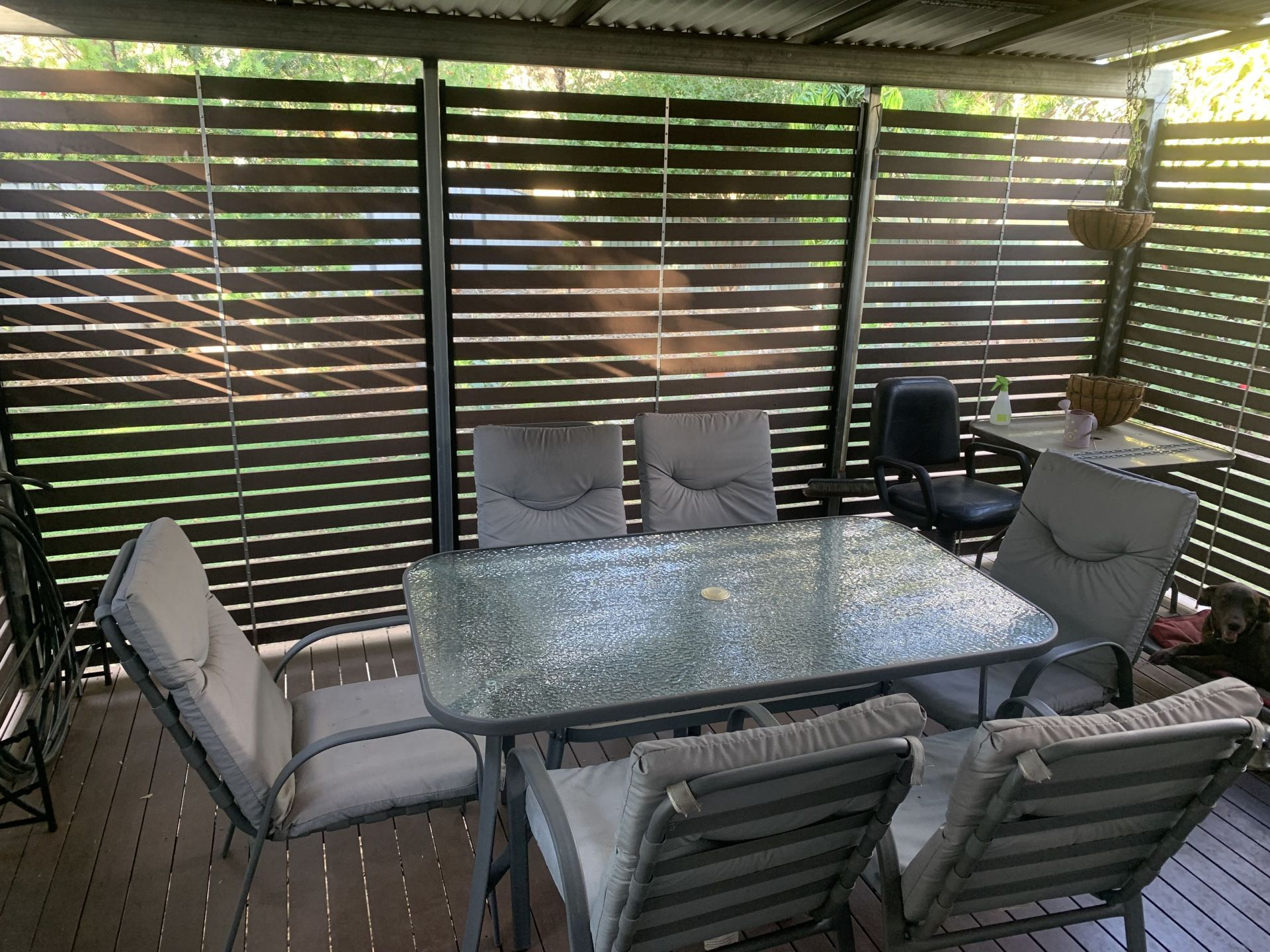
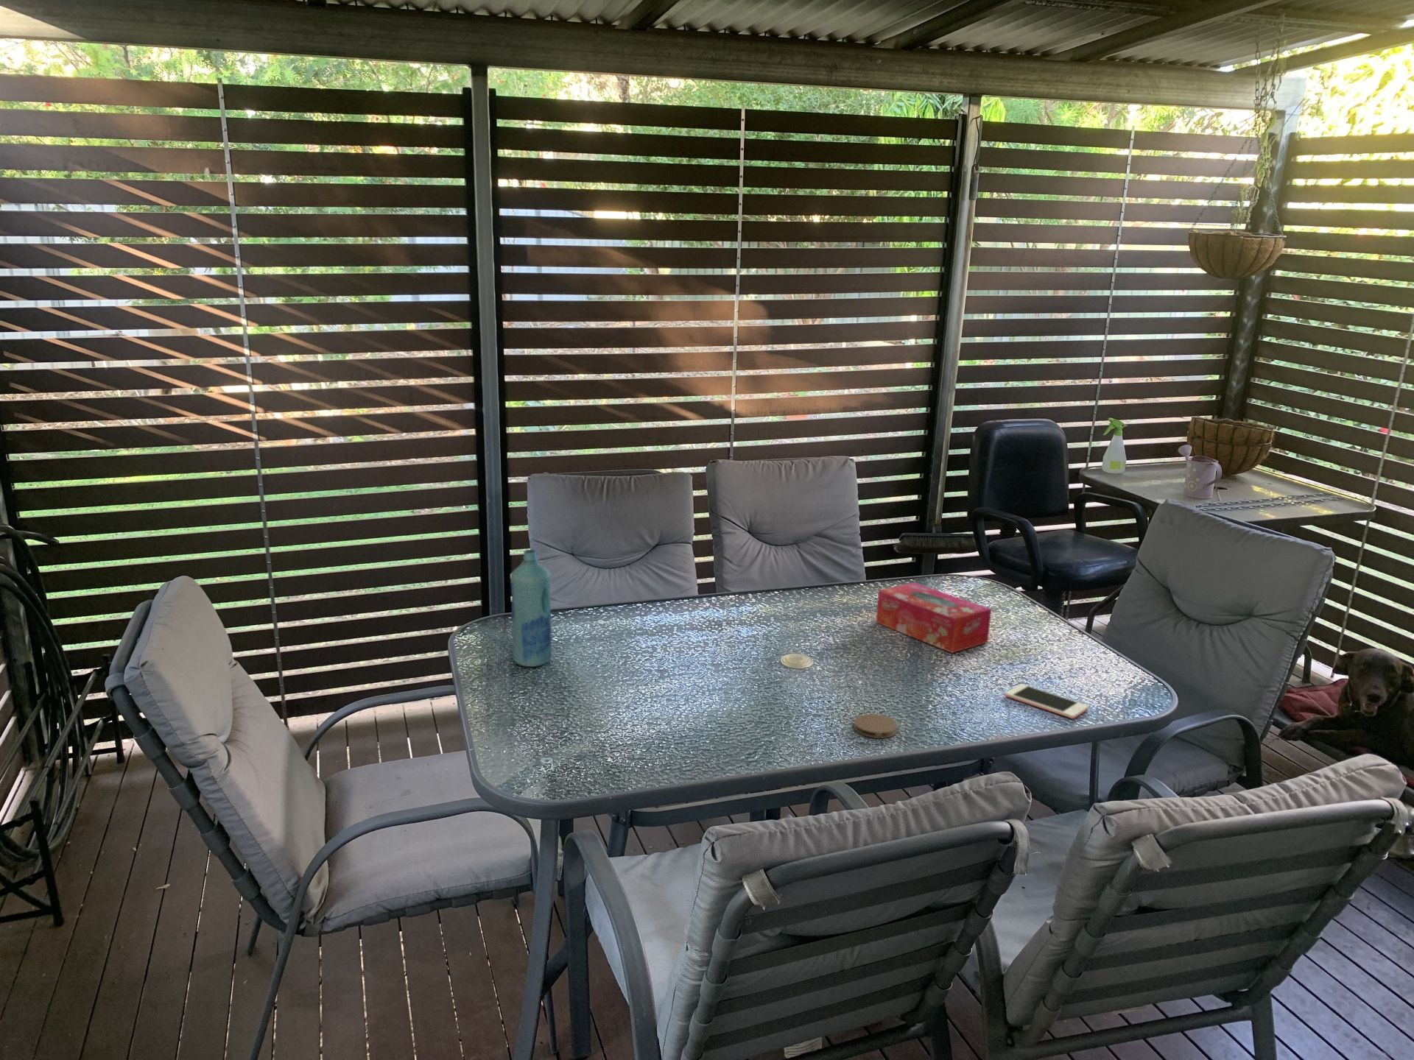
+ coaster (875, 726)
+ cell phone (1045, 700)
+ tissue box (932, 616)
+ bottle (531, 606)
